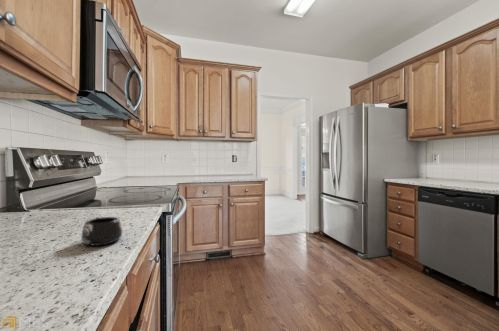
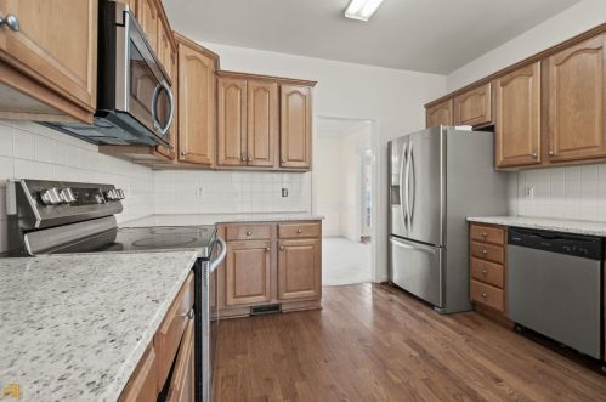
- mug (101, 229)
